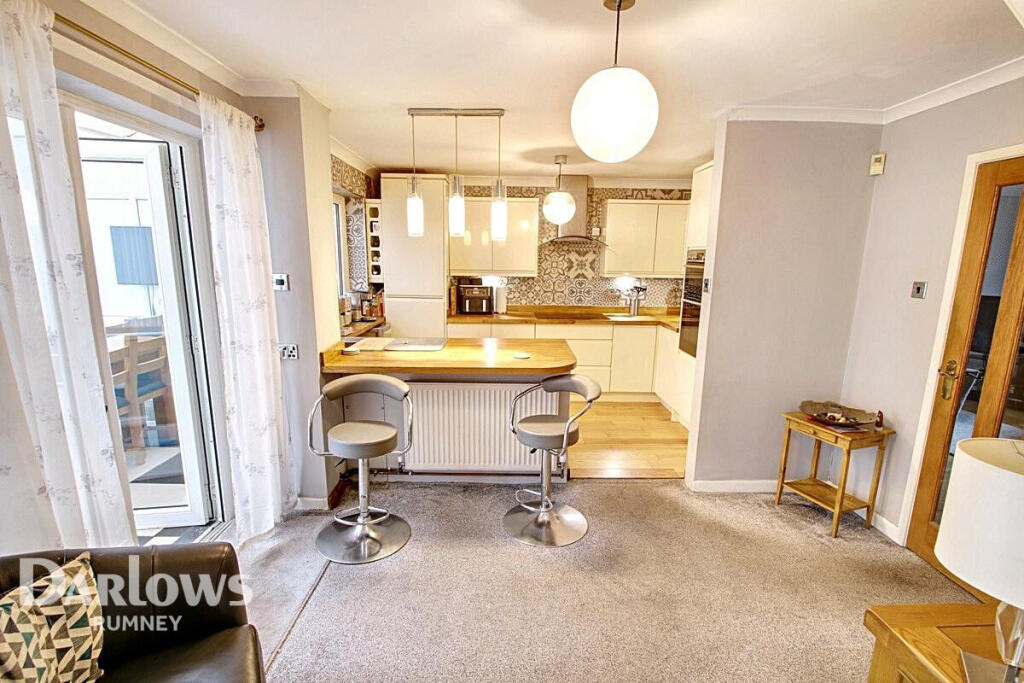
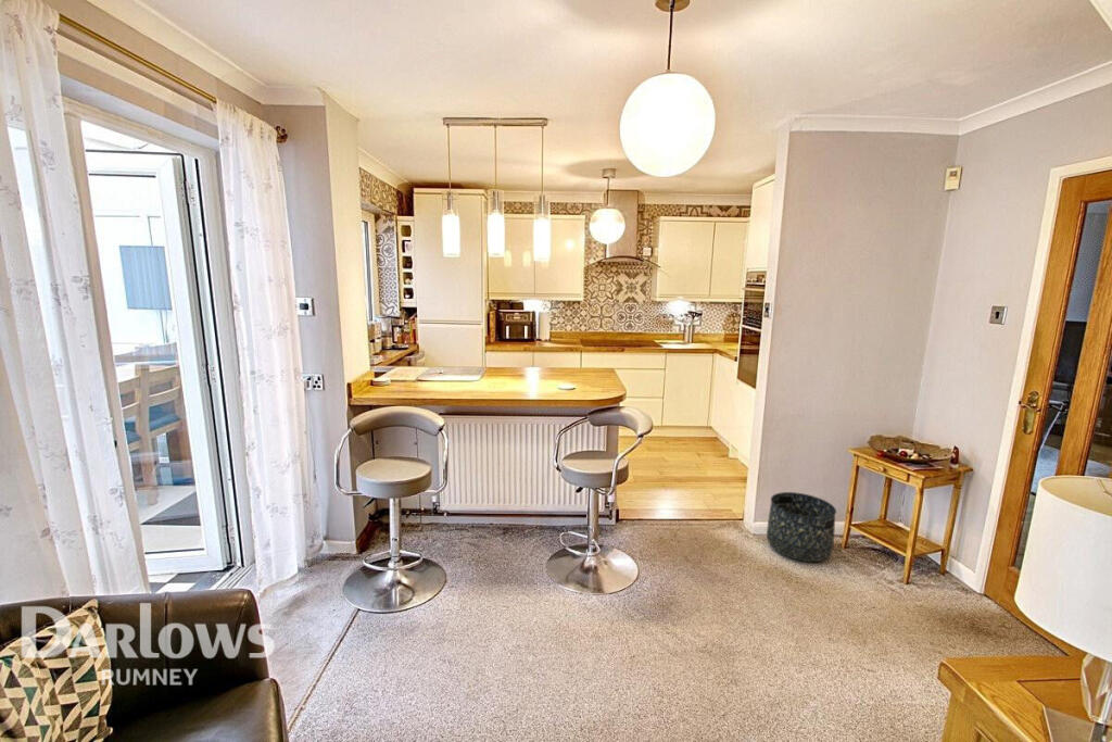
+ basket (800, 527)
